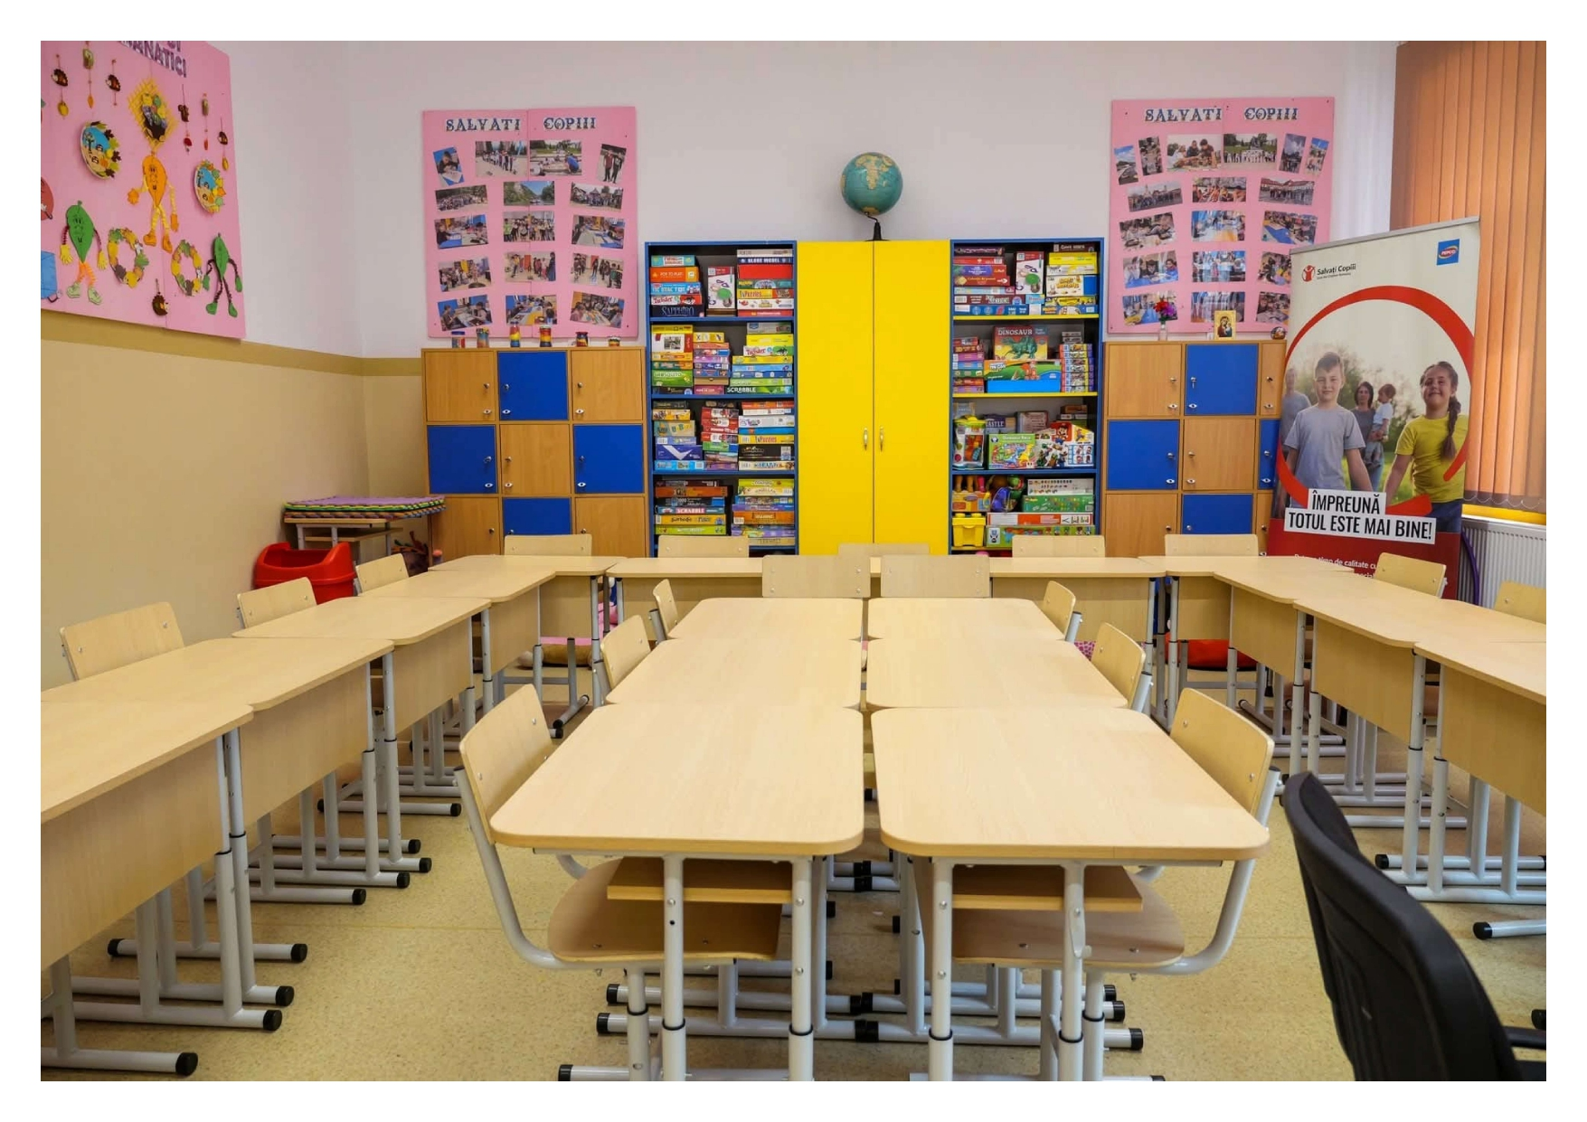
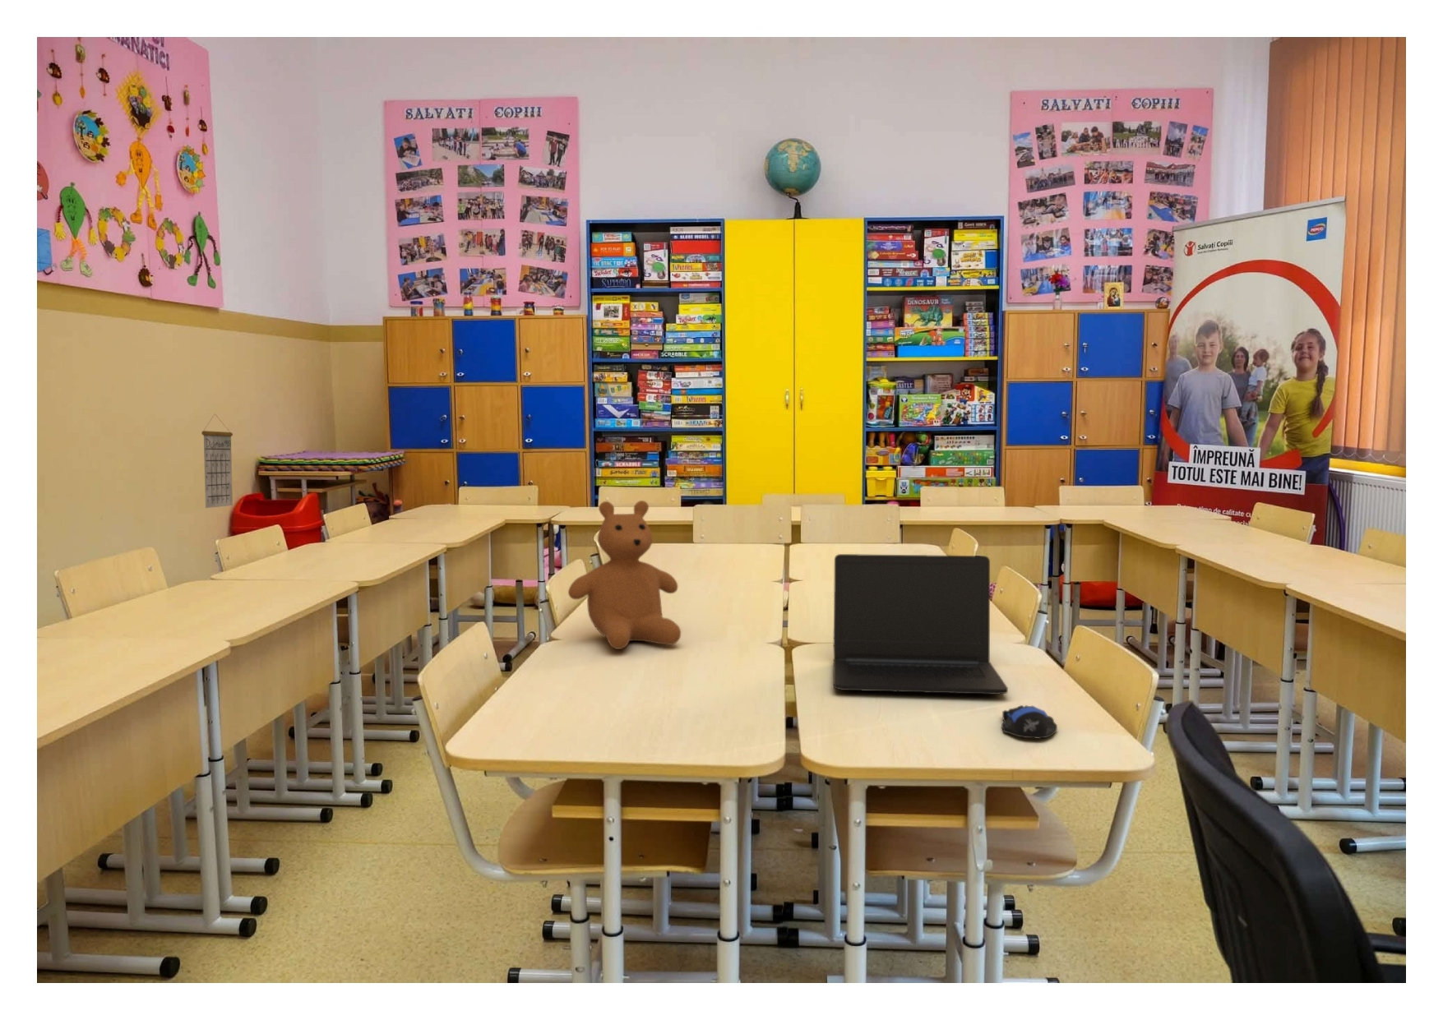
+ calendar (217, 460)
+ laptop (915, 619)
+ computer mouse (1029, 716)
+ teddy bear (632, 572)
